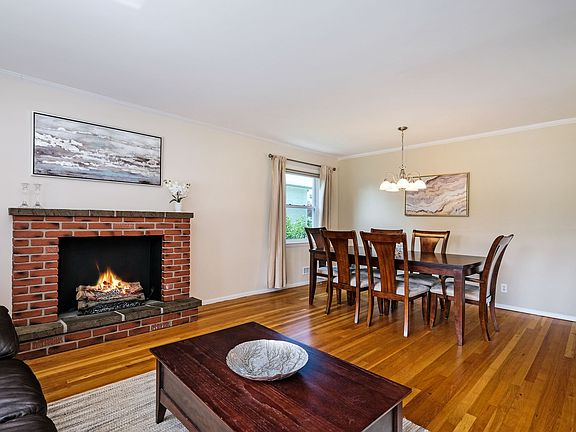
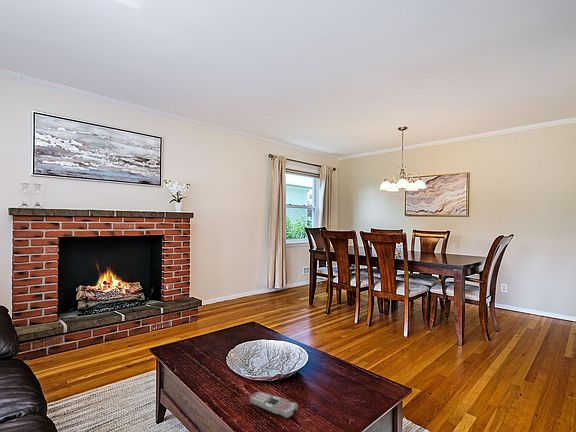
+ remote control (272, 403)
